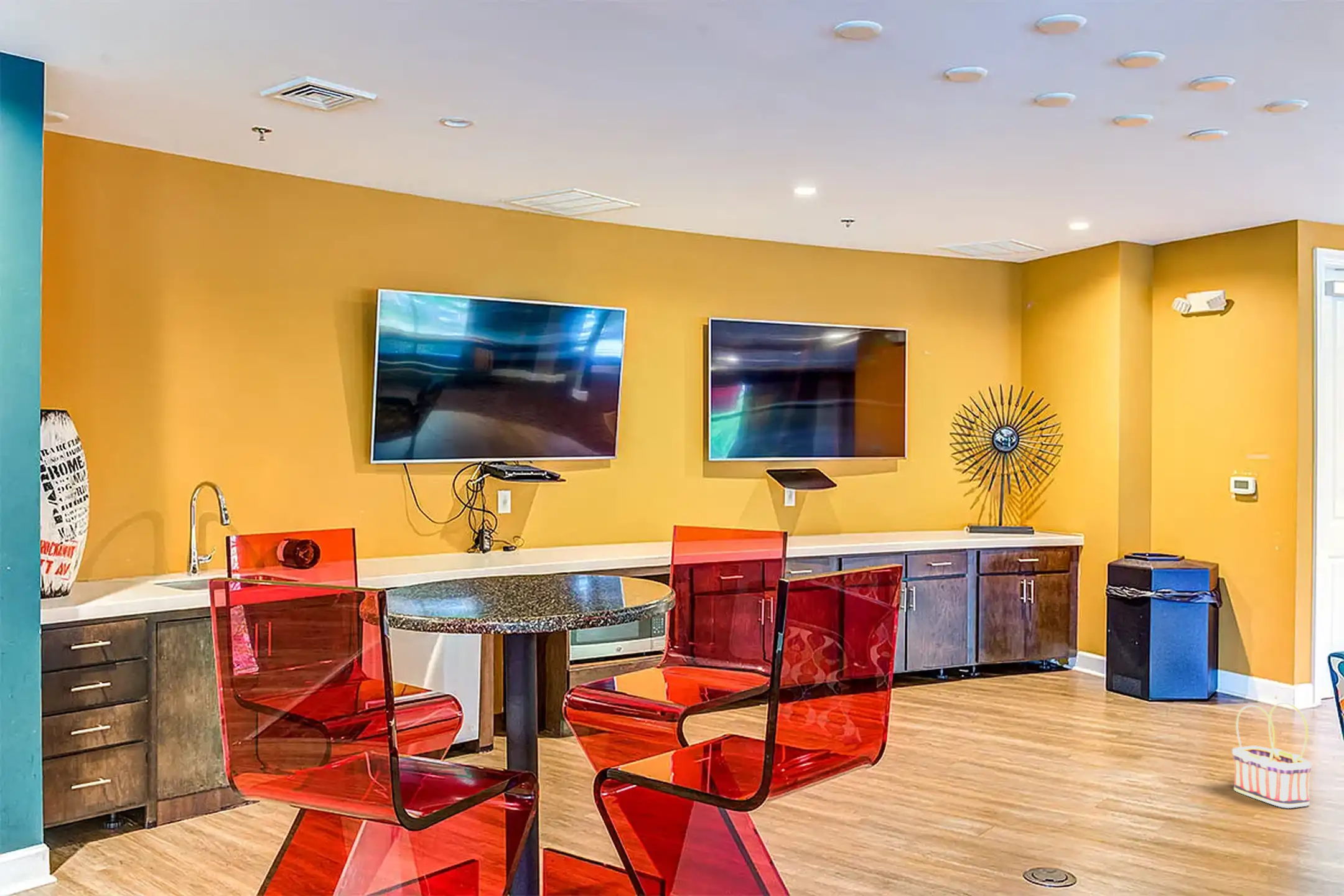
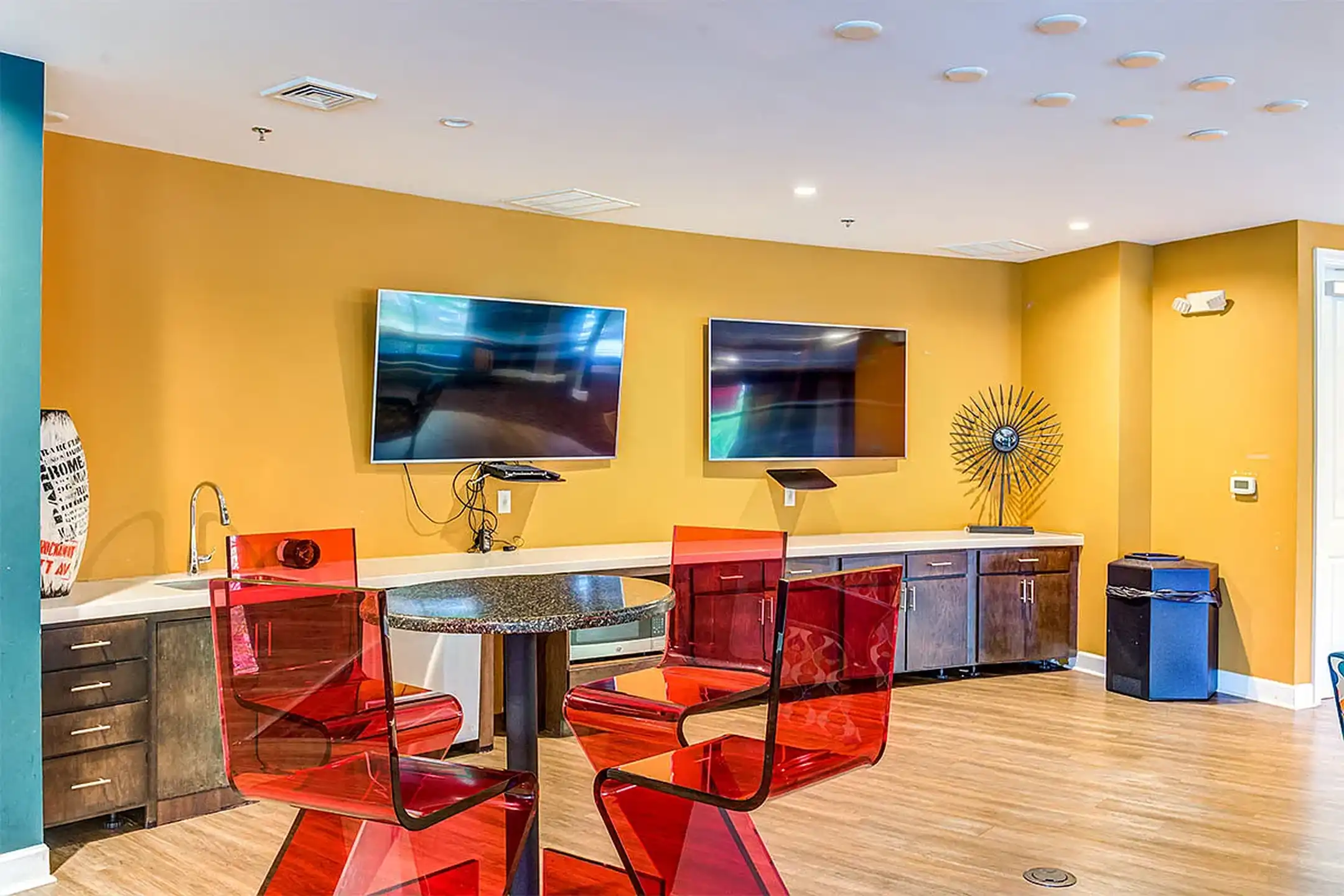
- basket (1270, 750)
